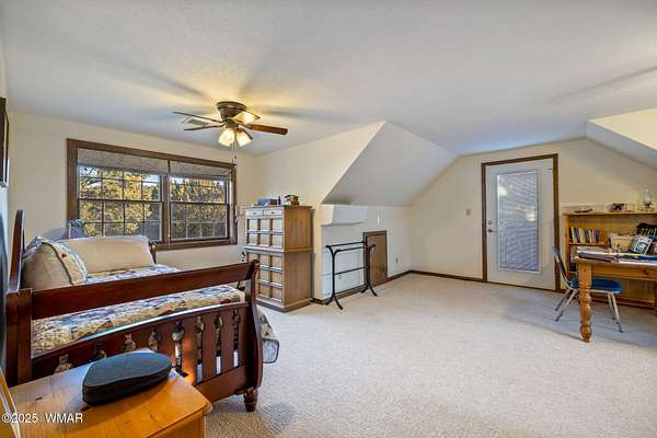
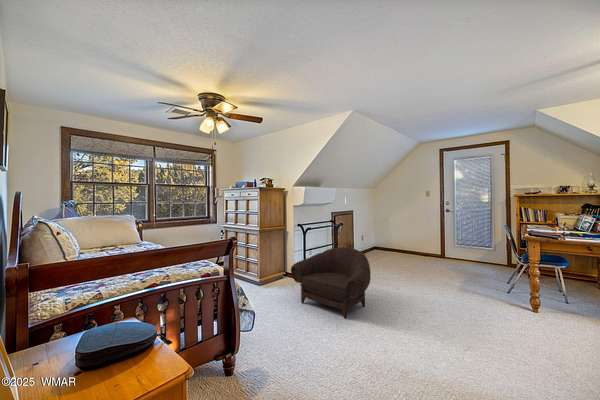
+ armchair (337, 276)
